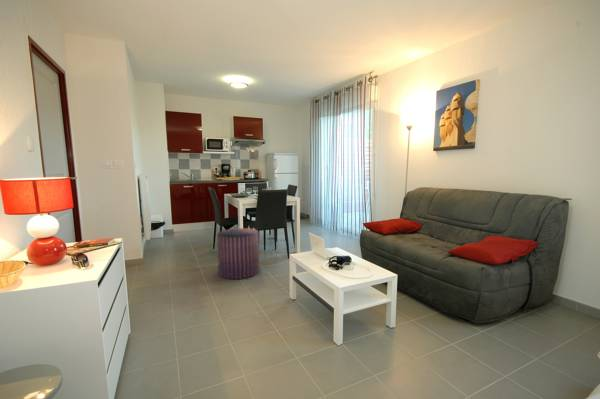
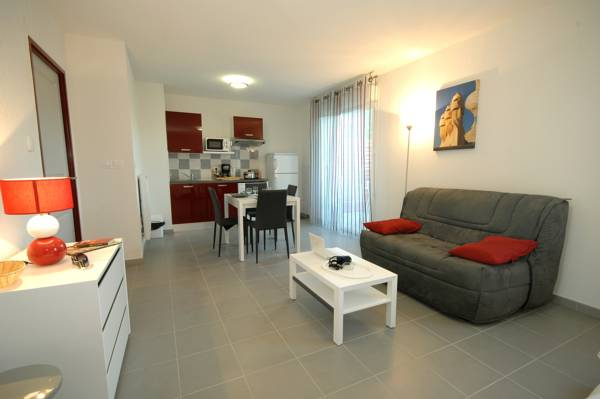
- pouf (238, 252)
